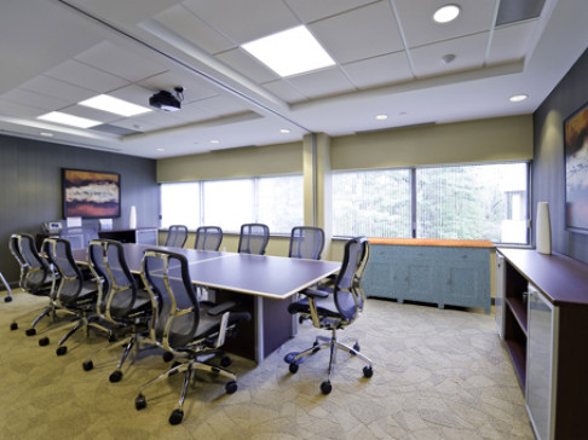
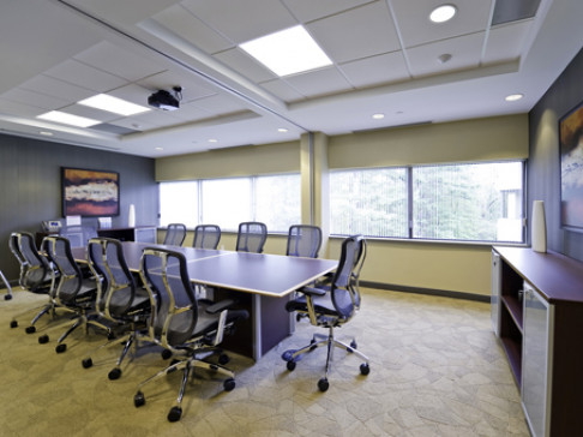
- sideboard (421, 270)
